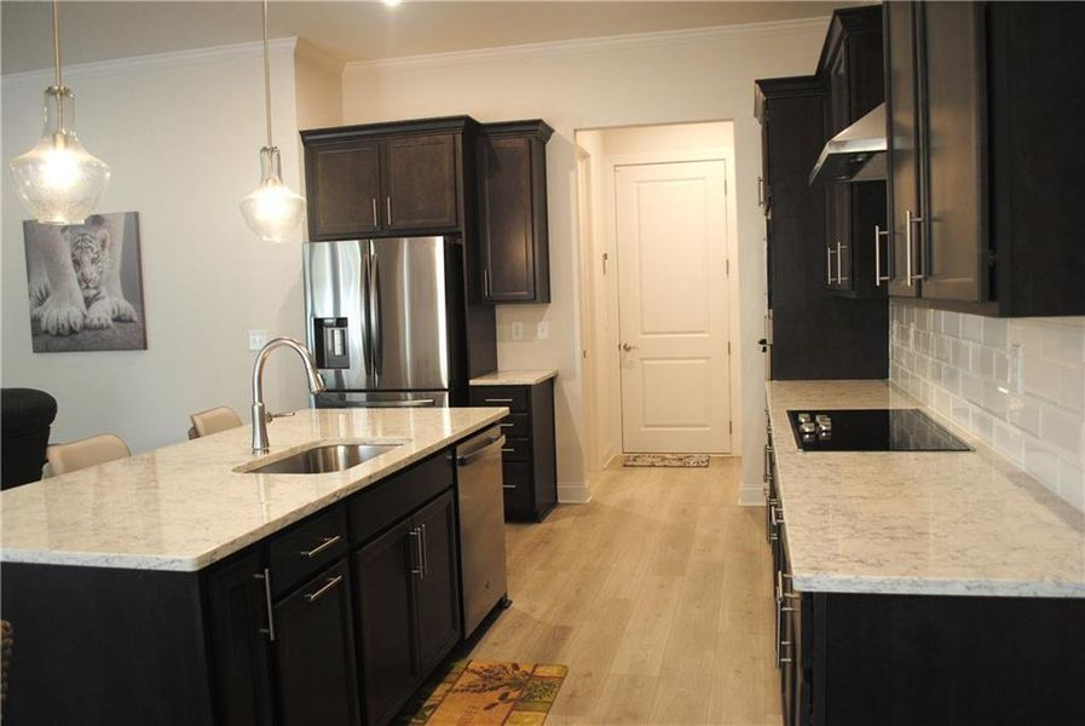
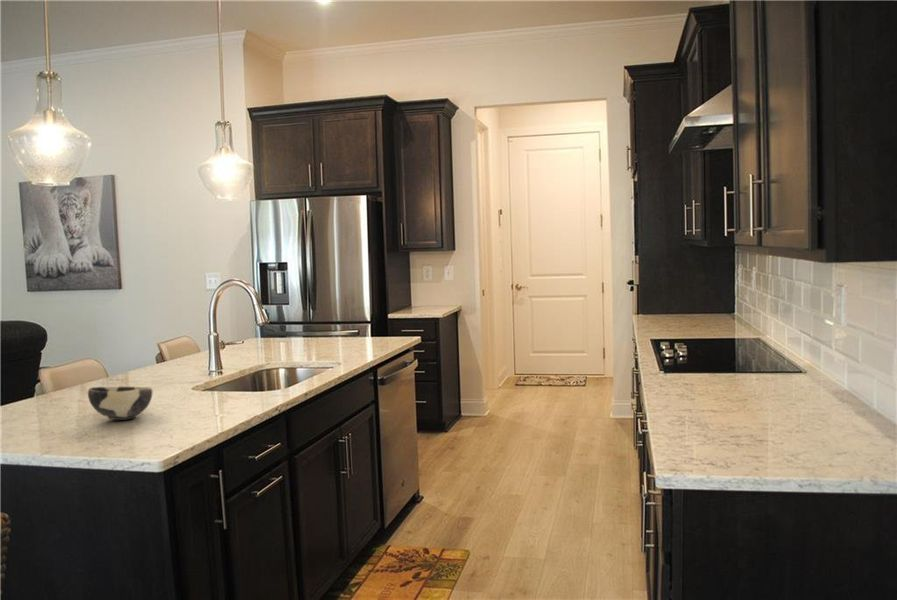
+ bowl (121, 402)
